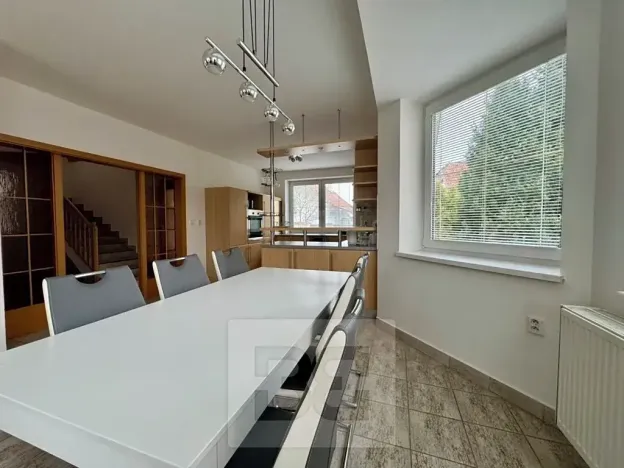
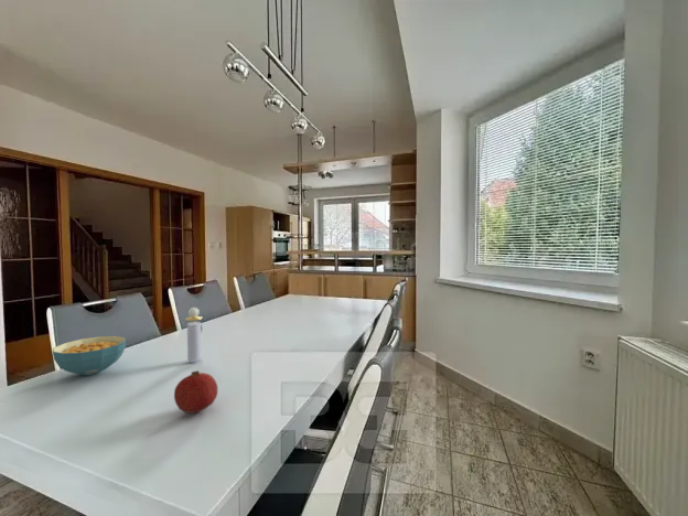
+ cereal bowl (92, 357)
+ perfume bottle (194, 334)
+ fruit (196, 390)
